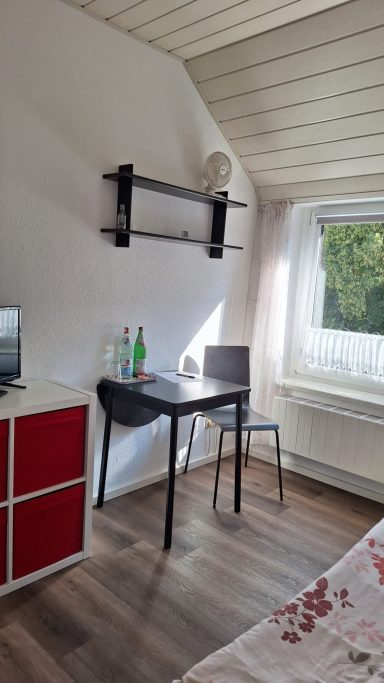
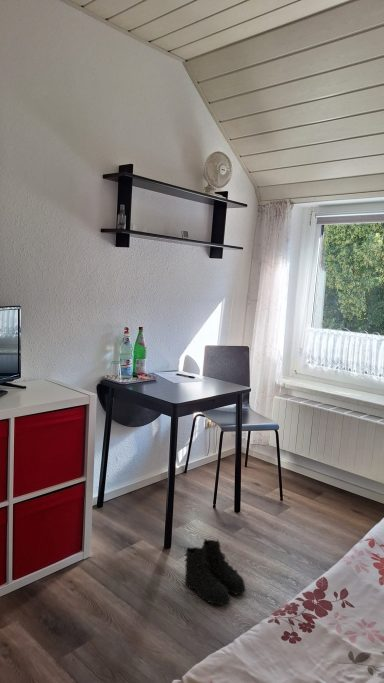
+ boots (215, 567)
